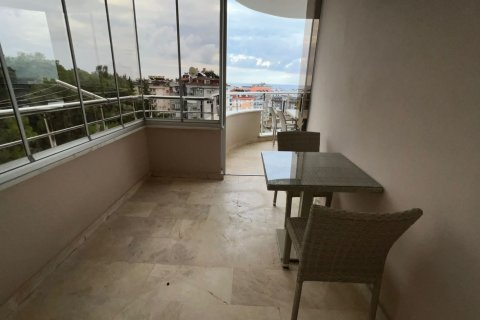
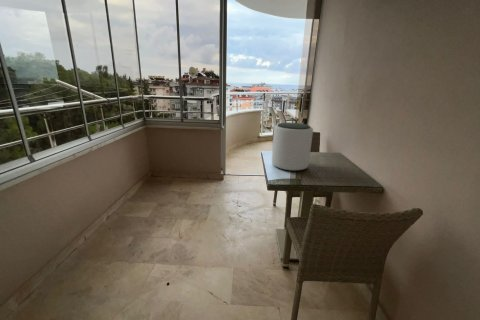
+ plant pot (291, 145)
